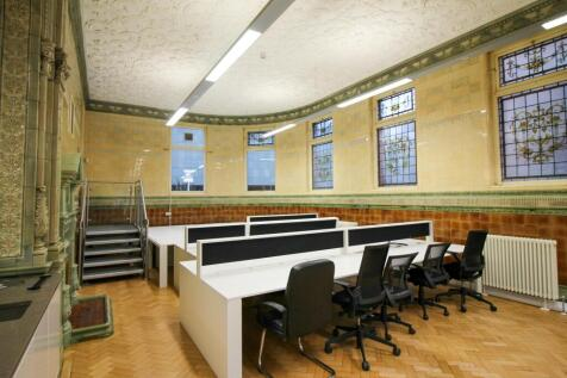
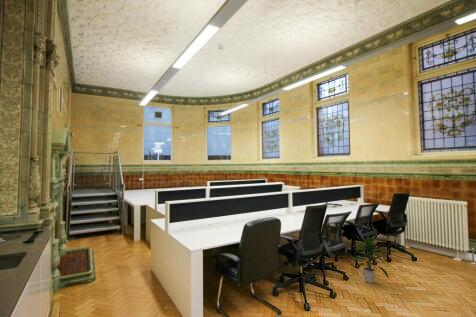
+ indoor plant (369, 259)
